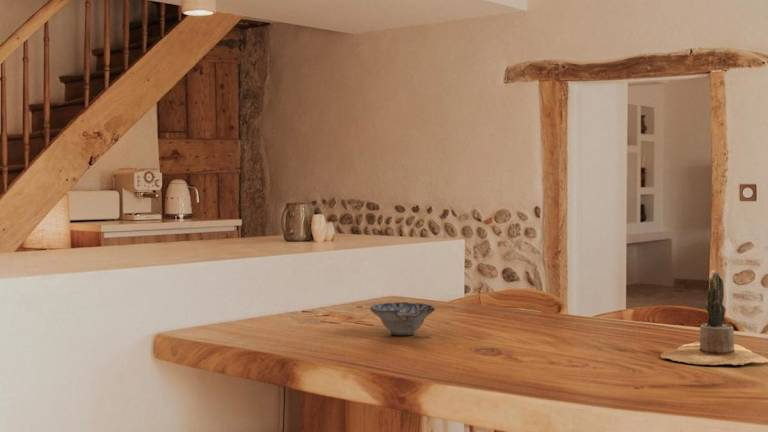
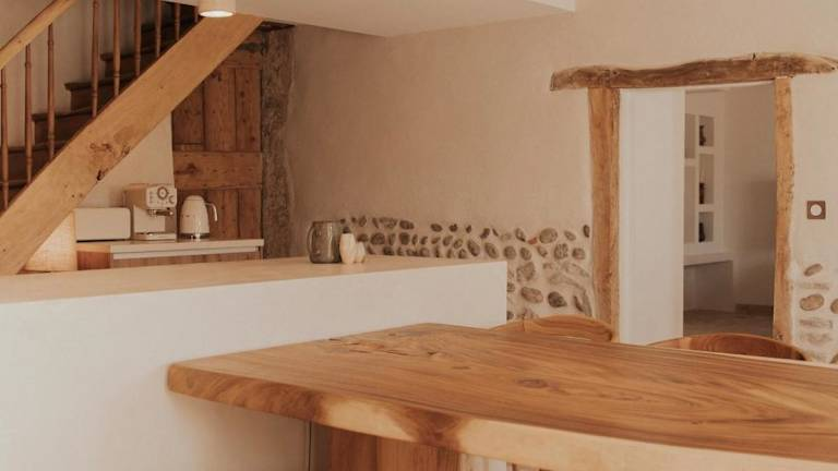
- potted cactus (708, 313)
- ceramic bowl (402, 319)
